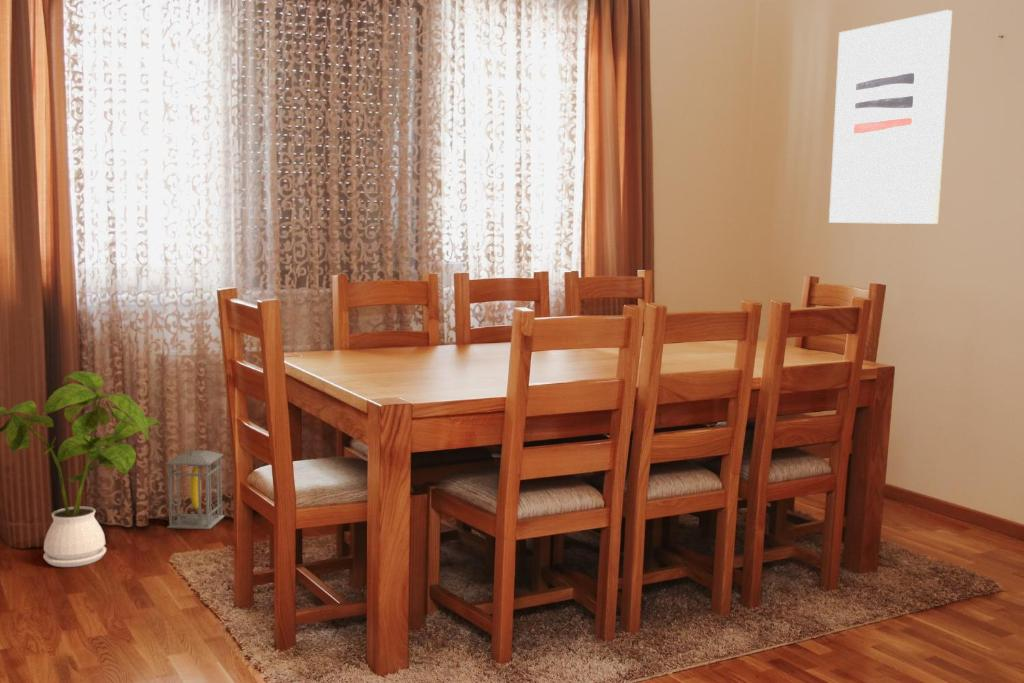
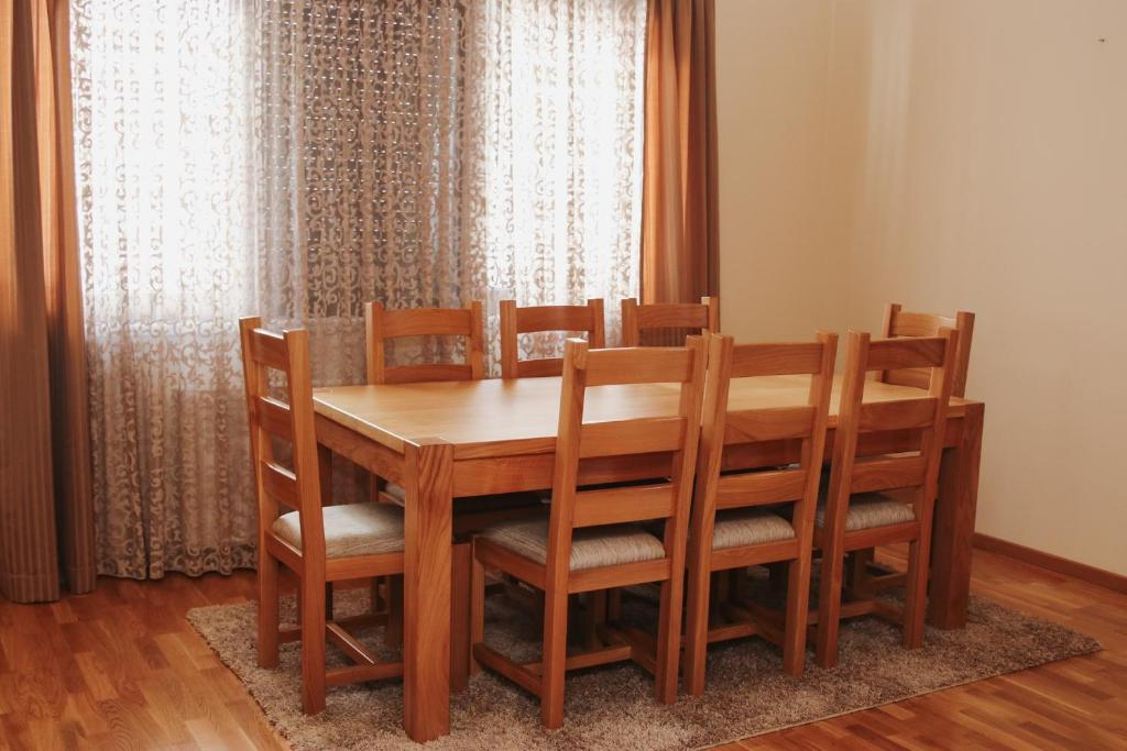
- lantern (195, 479)
- house plant (91, 468)
- wall art (886, 123)
